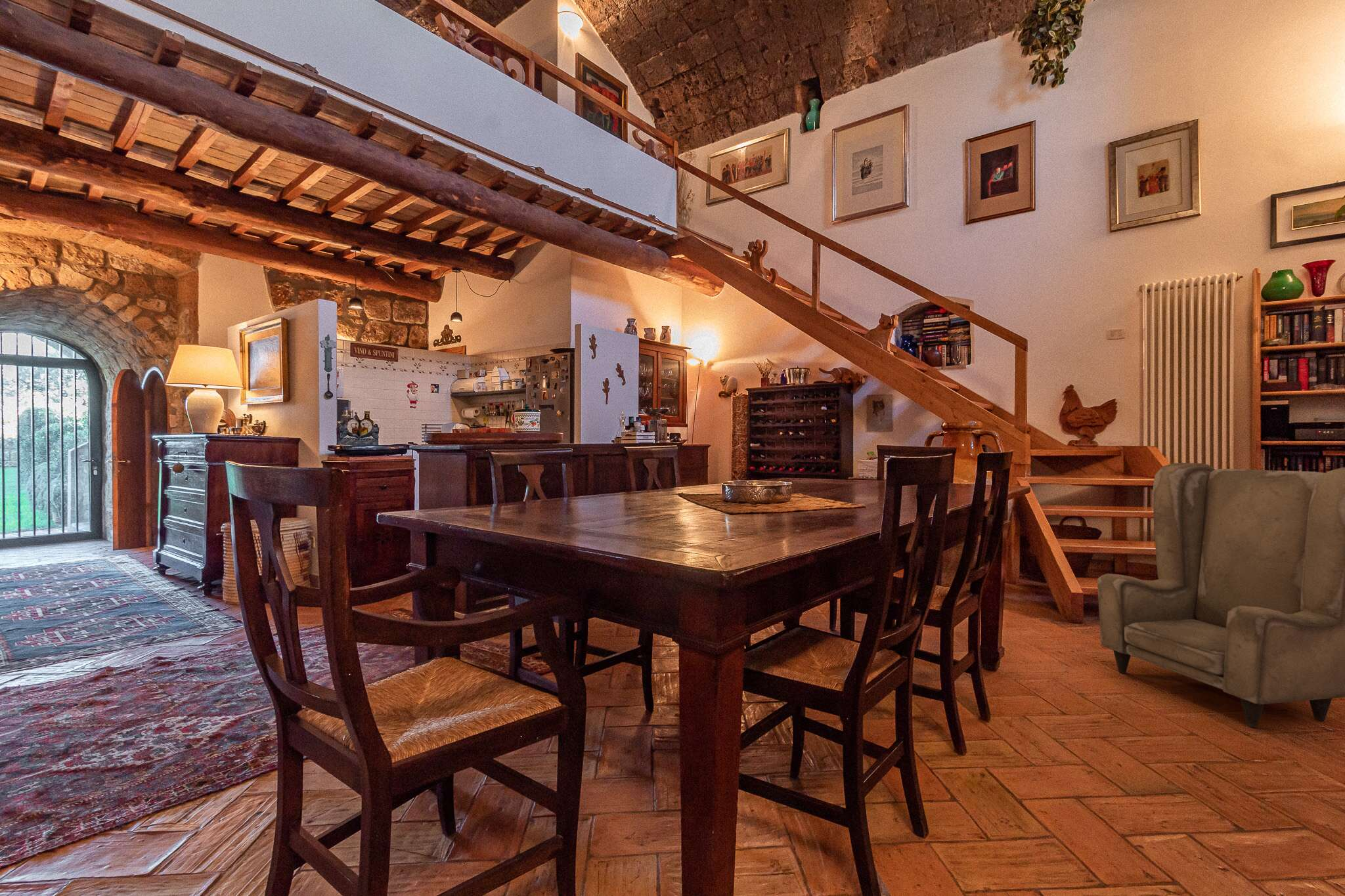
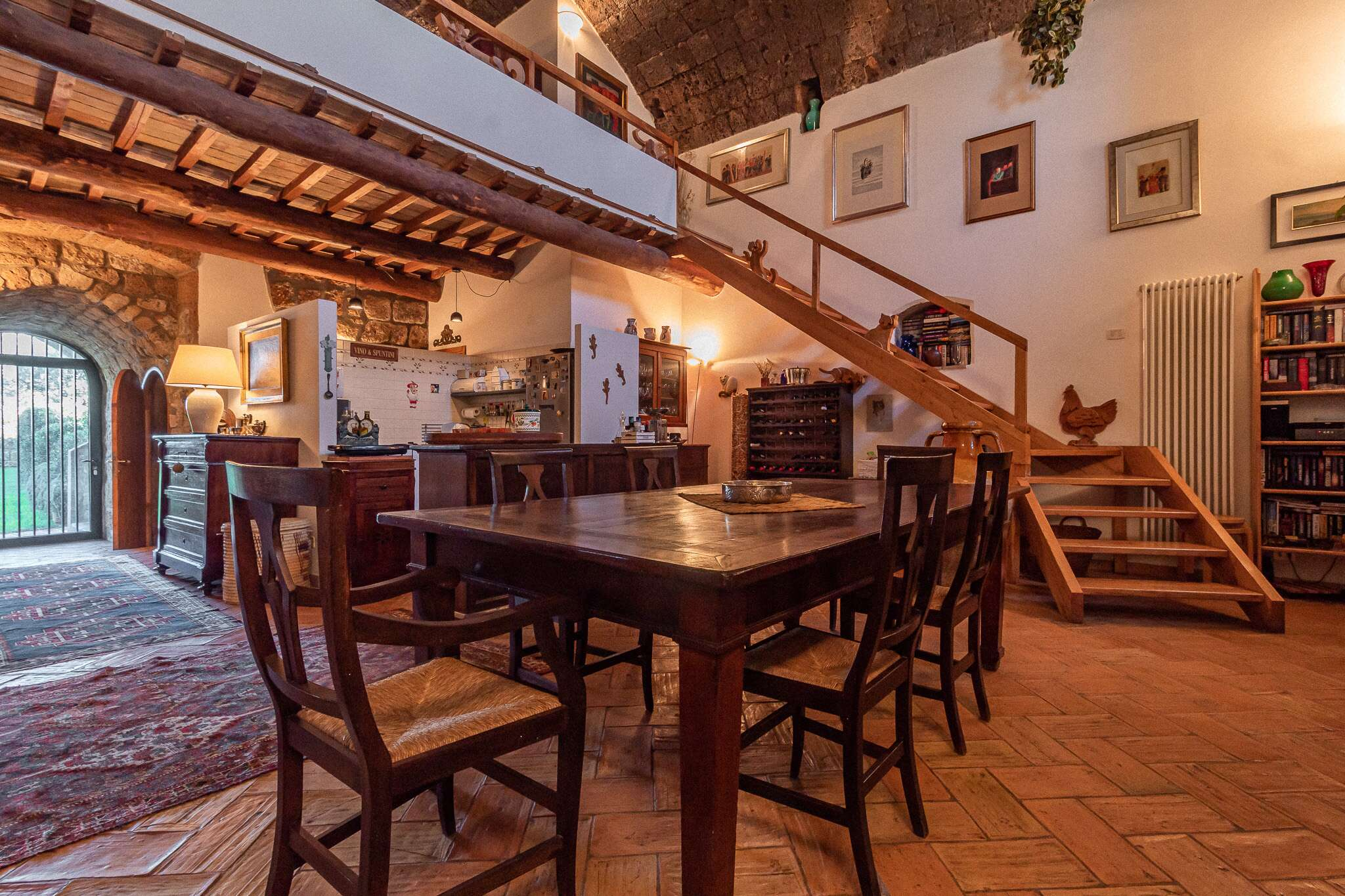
- armchair (1225, 579)
